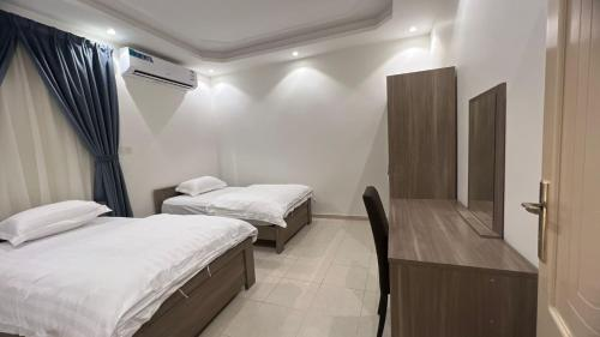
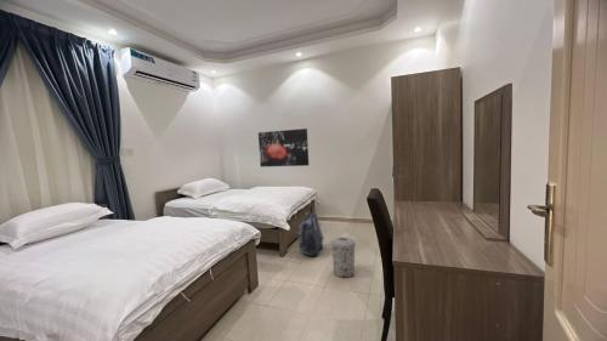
+ trash can (342, 255)
+ backpack (311, 232)
+ wall art (282, 148)
